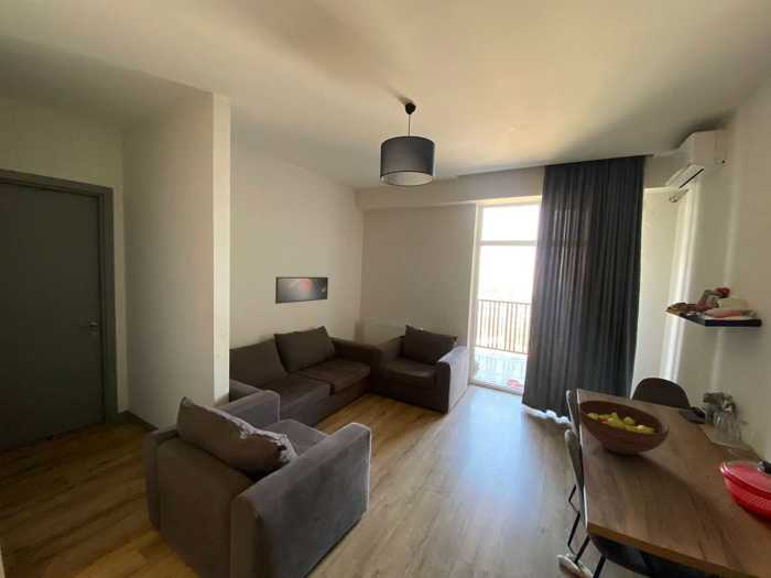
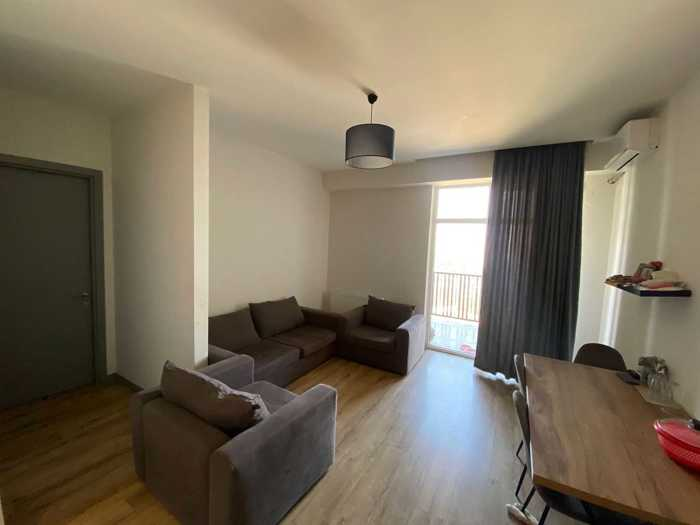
- fruit bowl (618, 430)
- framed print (304, 288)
